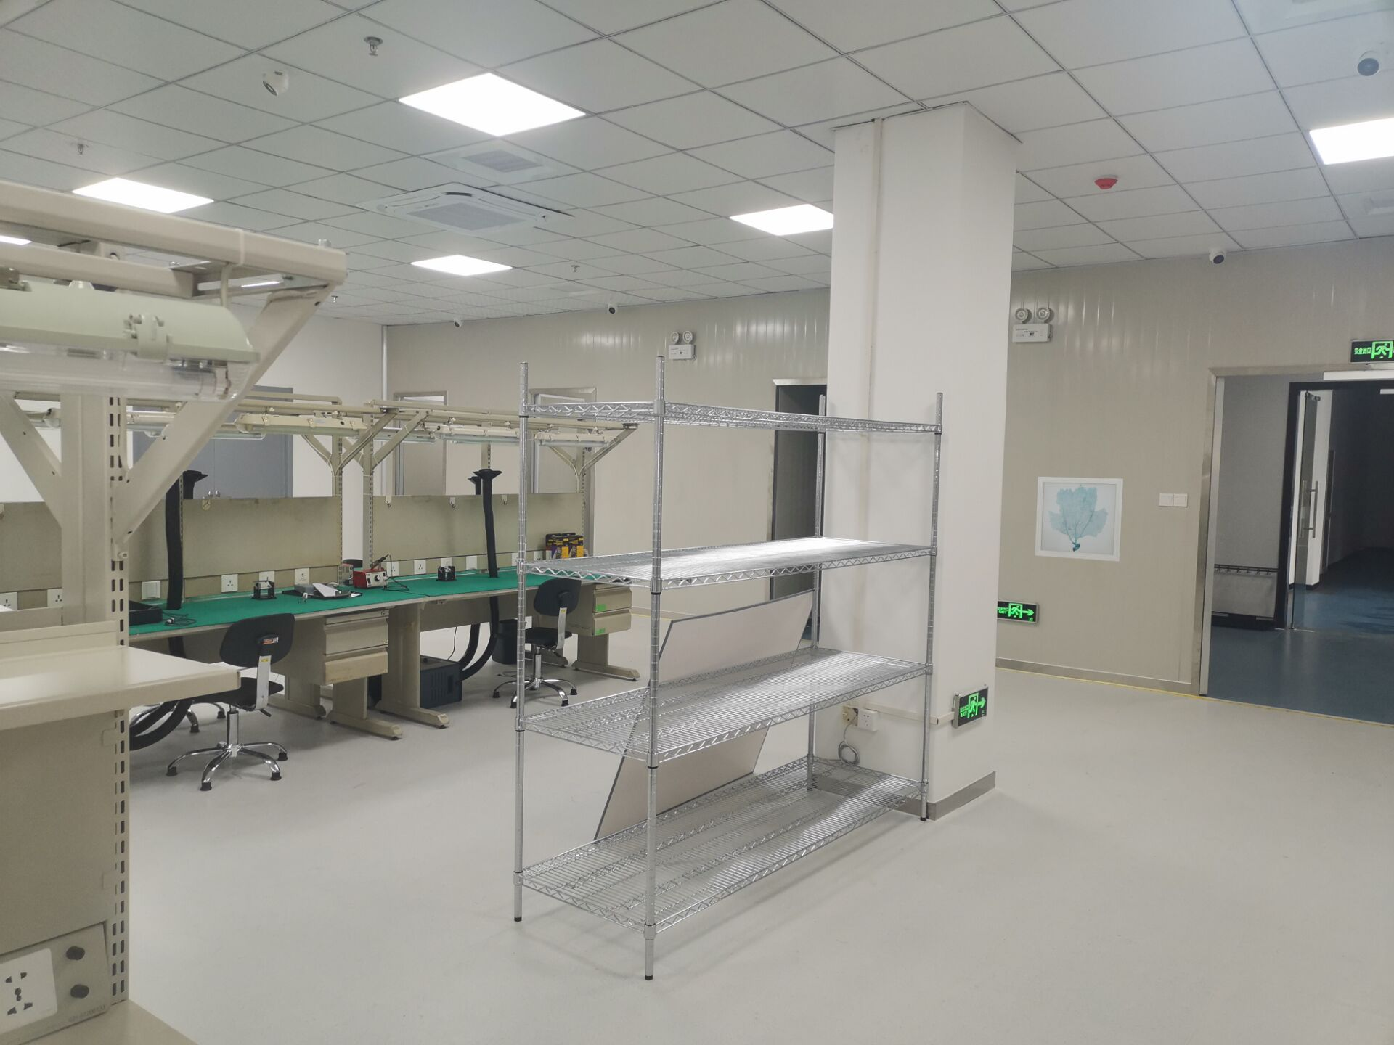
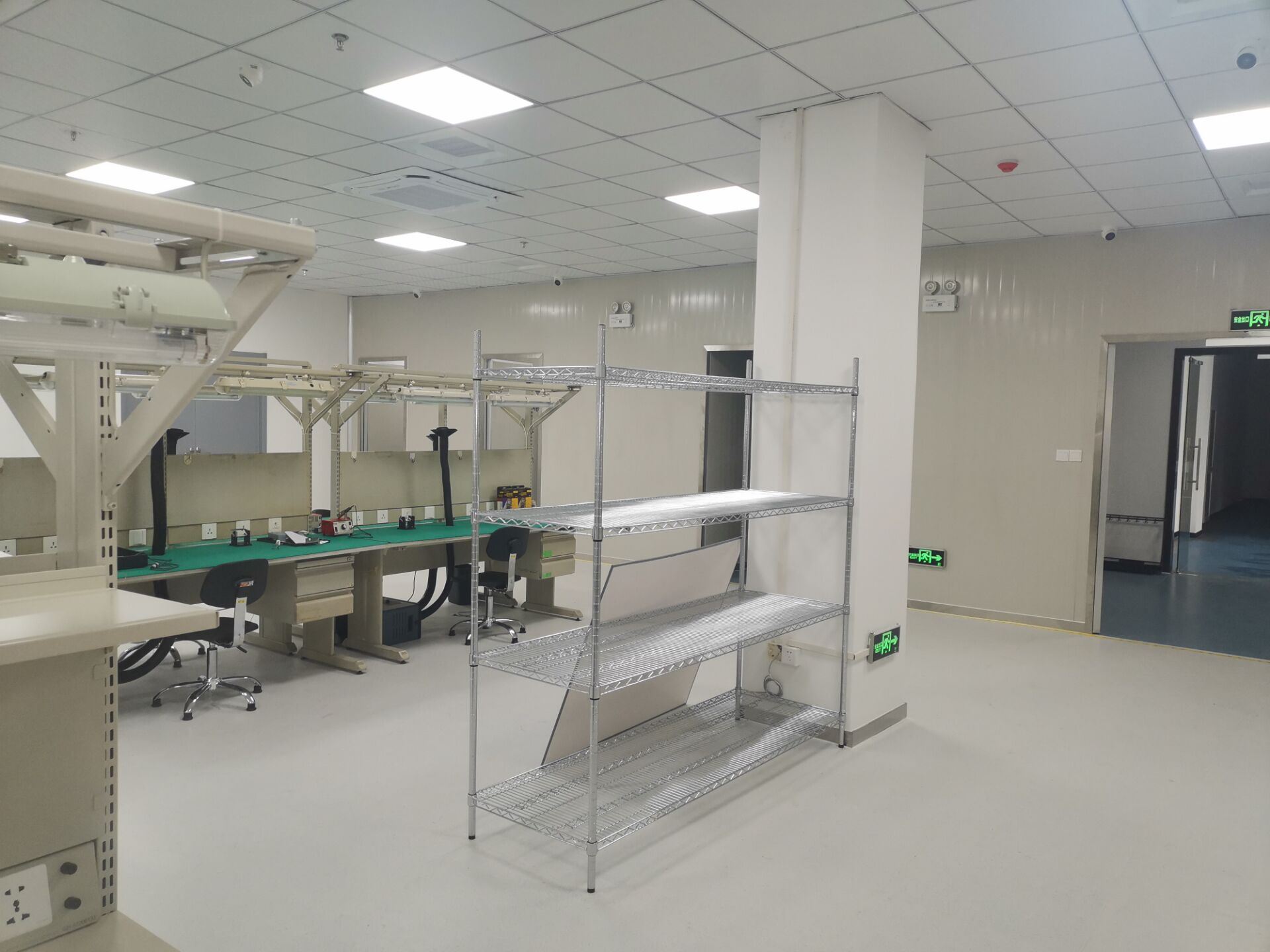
- wall art (1078, 517)
